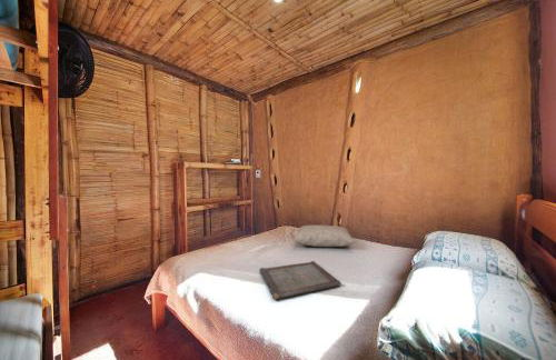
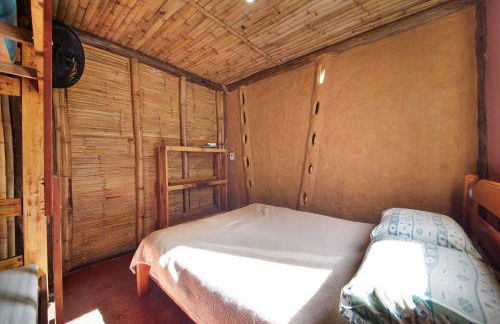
- serving tray (297, 277)
- cushion (322, 236)
